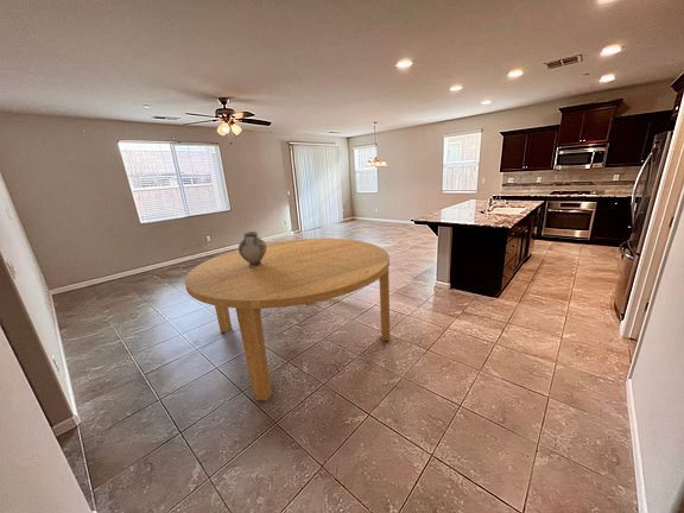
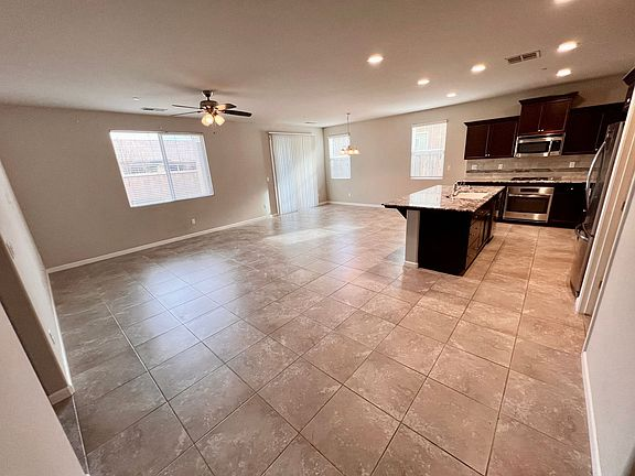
- ceramic jug (253, 248)
- dining table (296, 298)
